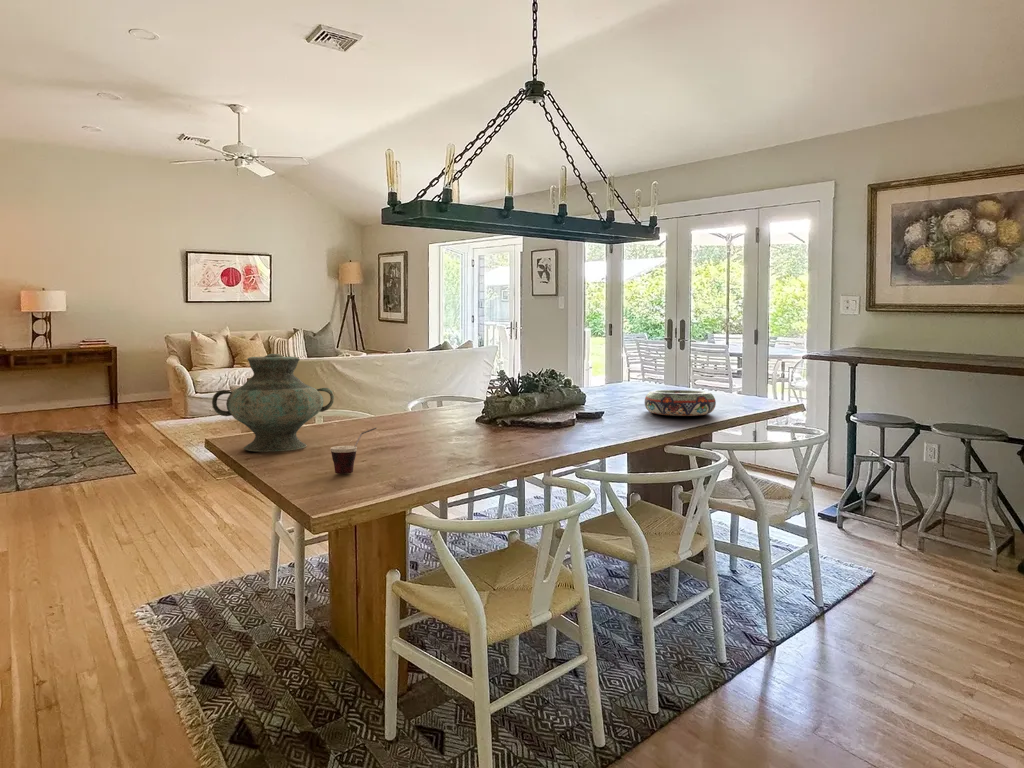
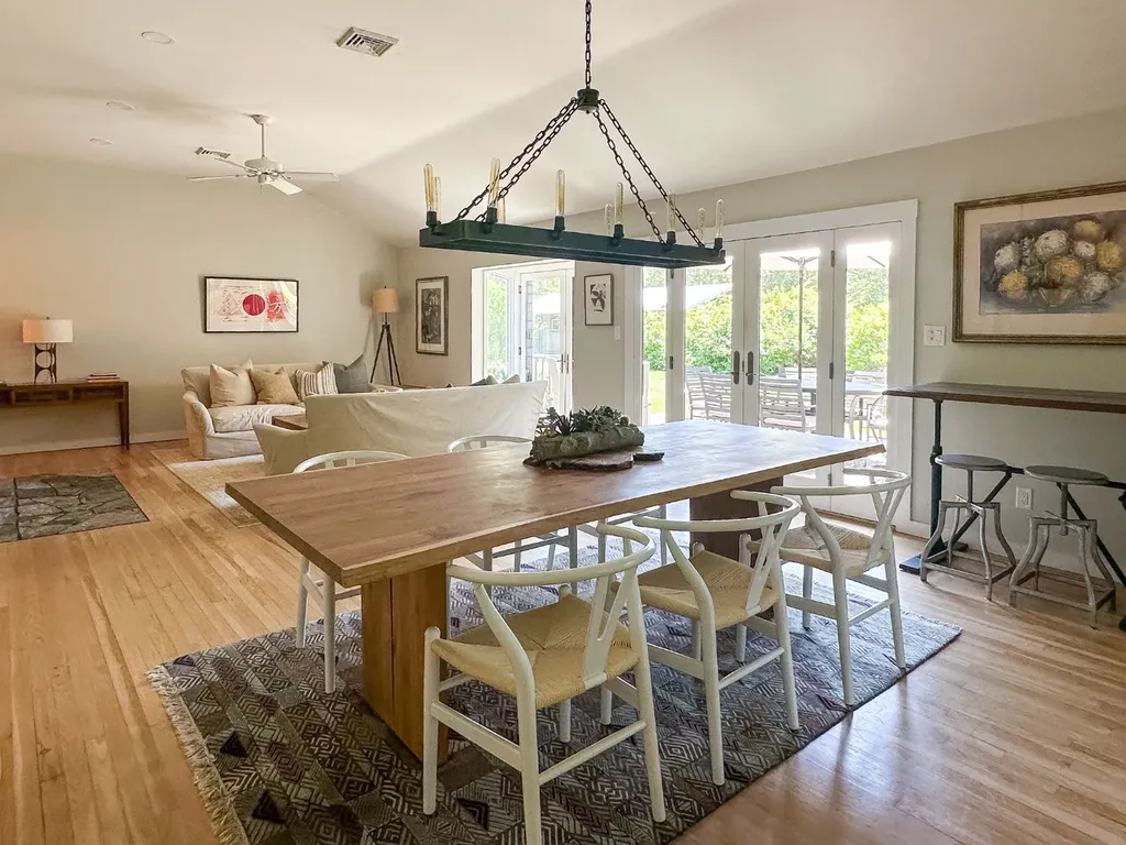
- vase (275, 400)
- decorative bowl (679, 402)
- cup (354, 450)
